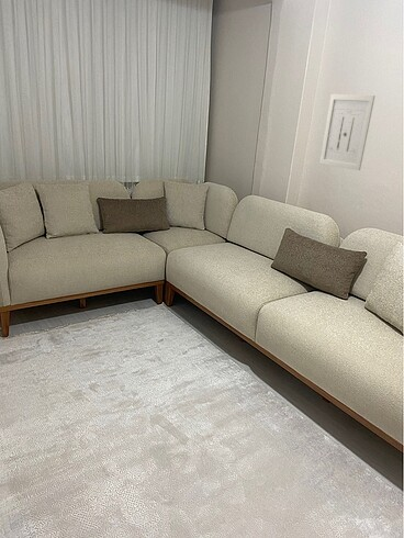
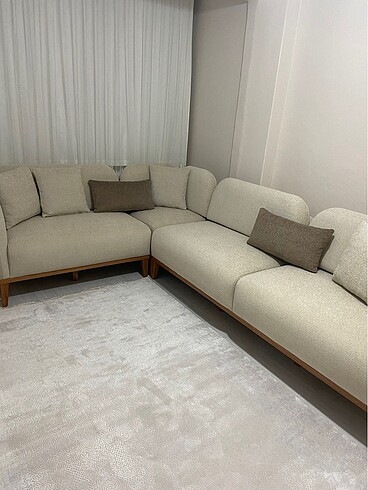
- wall art (345, 132)
